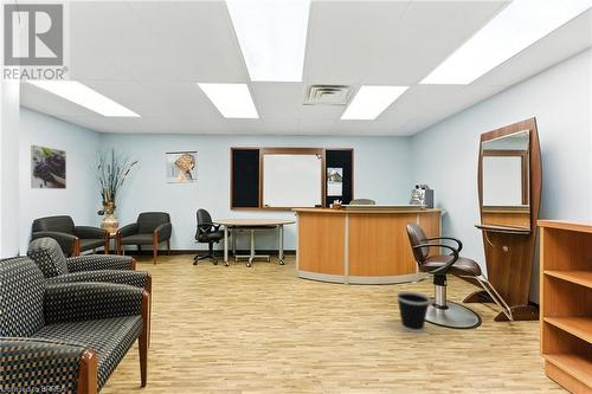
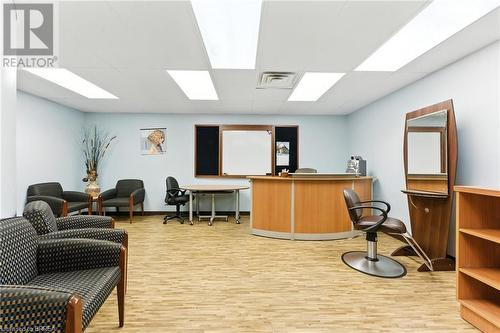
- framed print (50, 168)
- wastebasket (412, 311)
